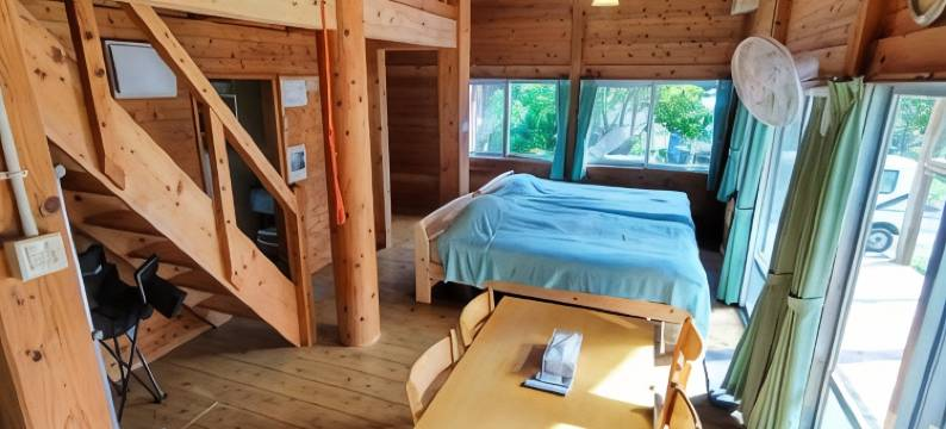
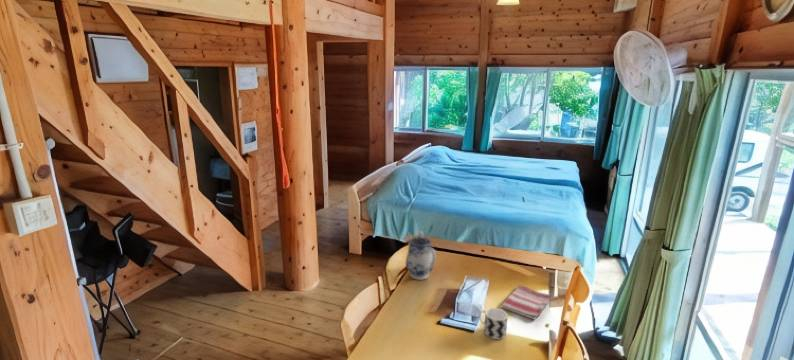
+ dish towel (526, 301)
+ cup (492, 322)
+ teapot (420, 253)
